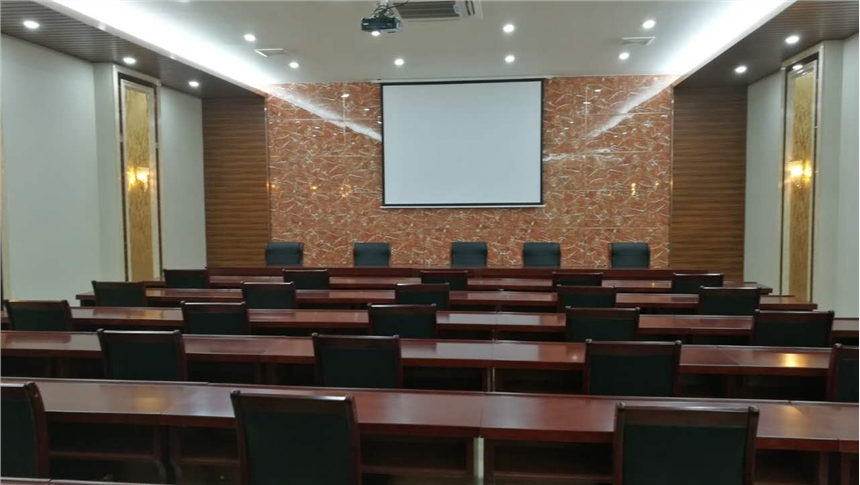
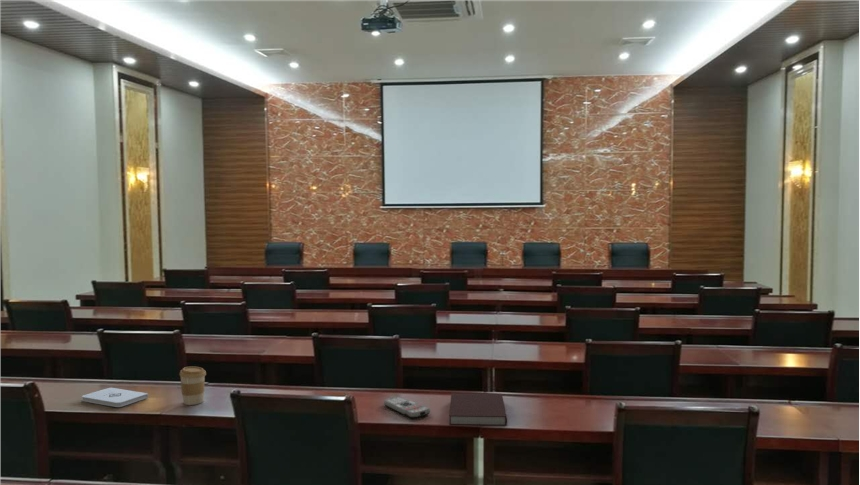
+ remote control (405, 406)
+ coffee cup (193, 384)
+ notepad (114, 397)
+ notebook (477, 408)
